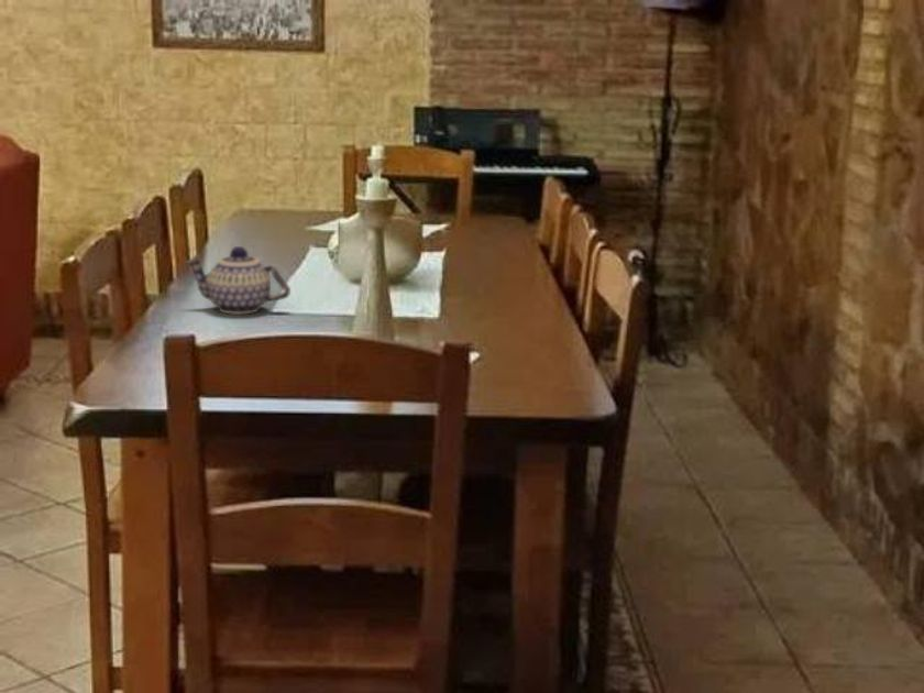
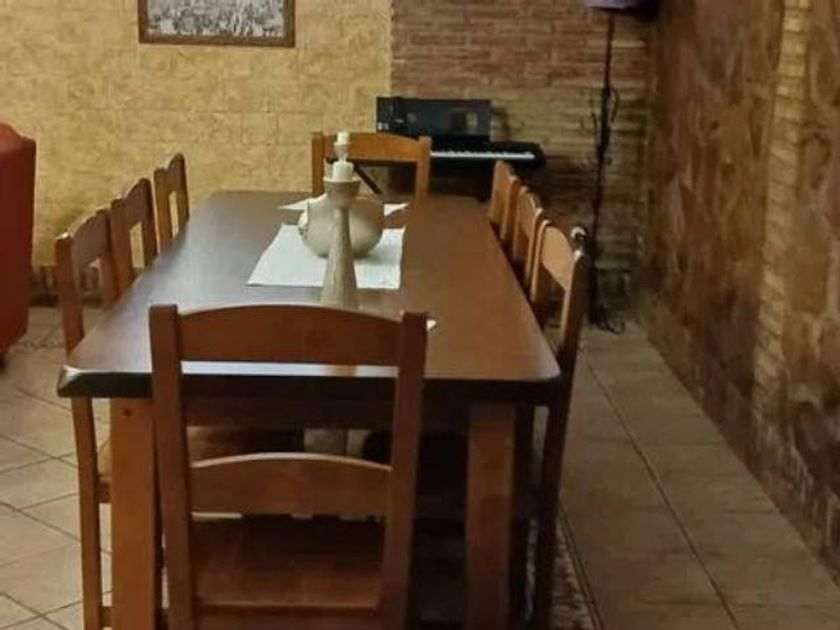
- teapot (237, 278)
